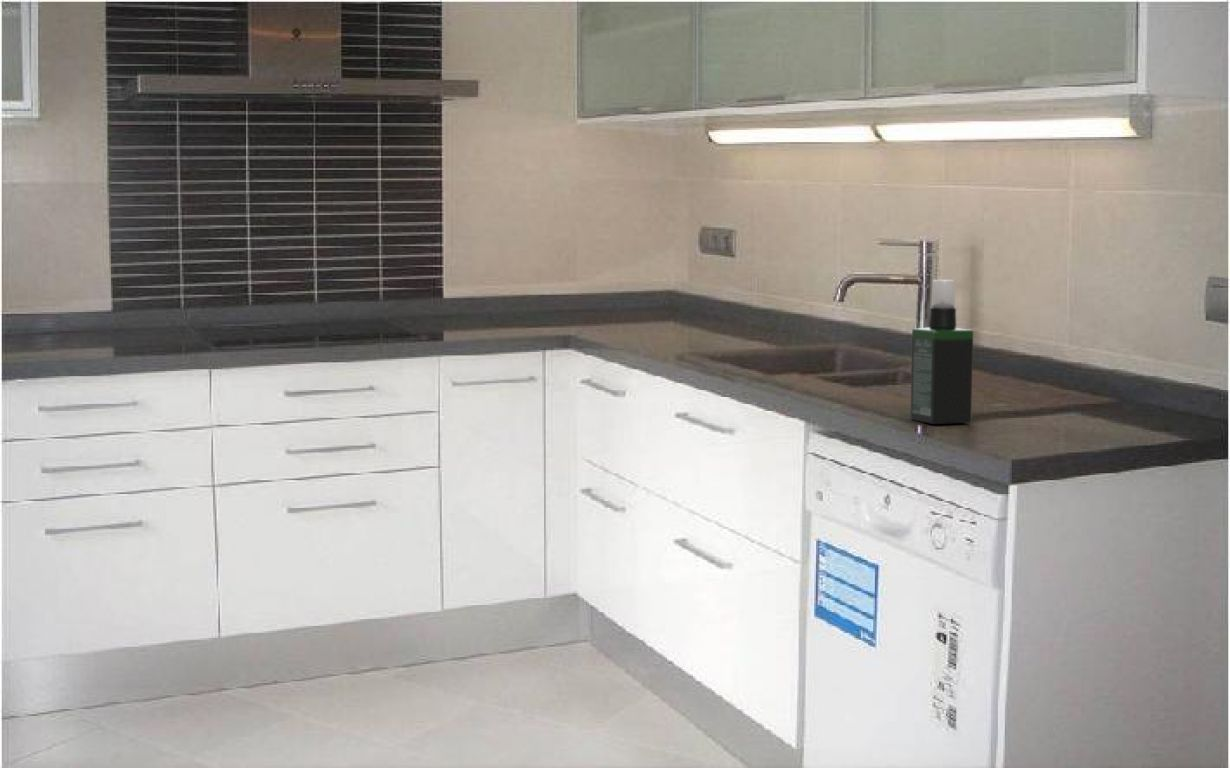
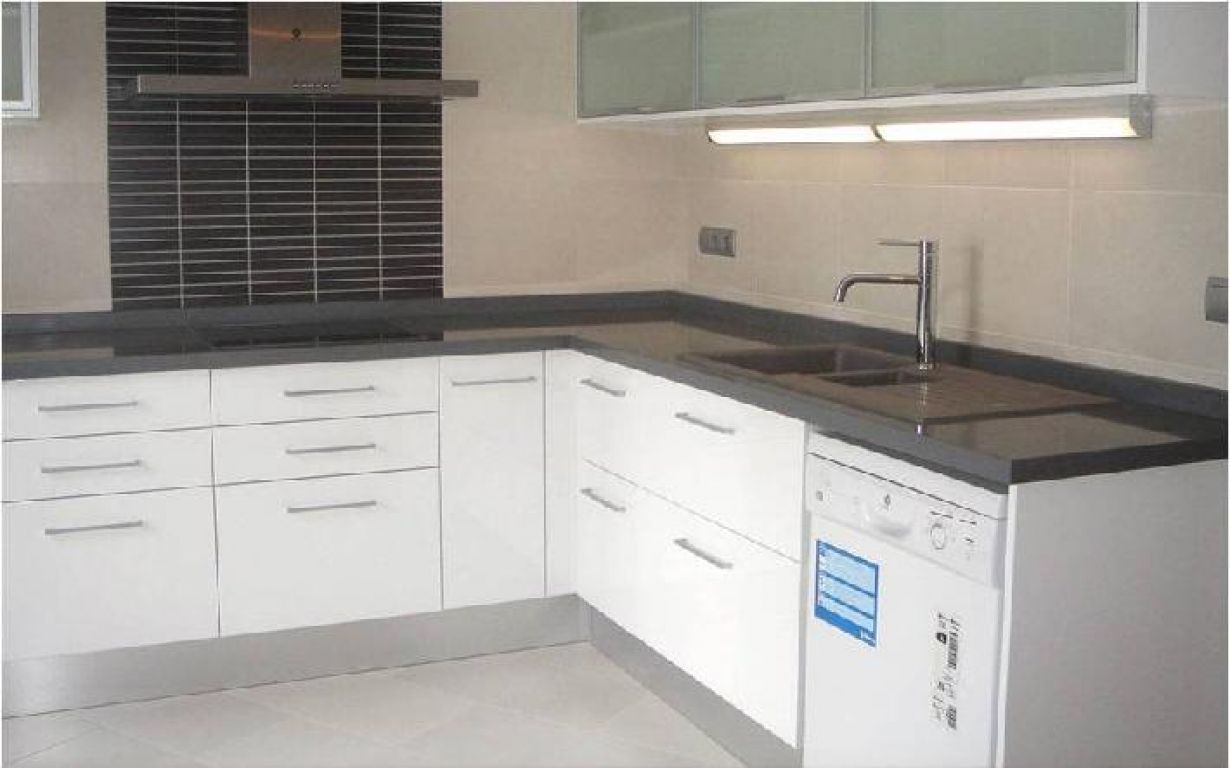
- spray bottle (942, 350)
